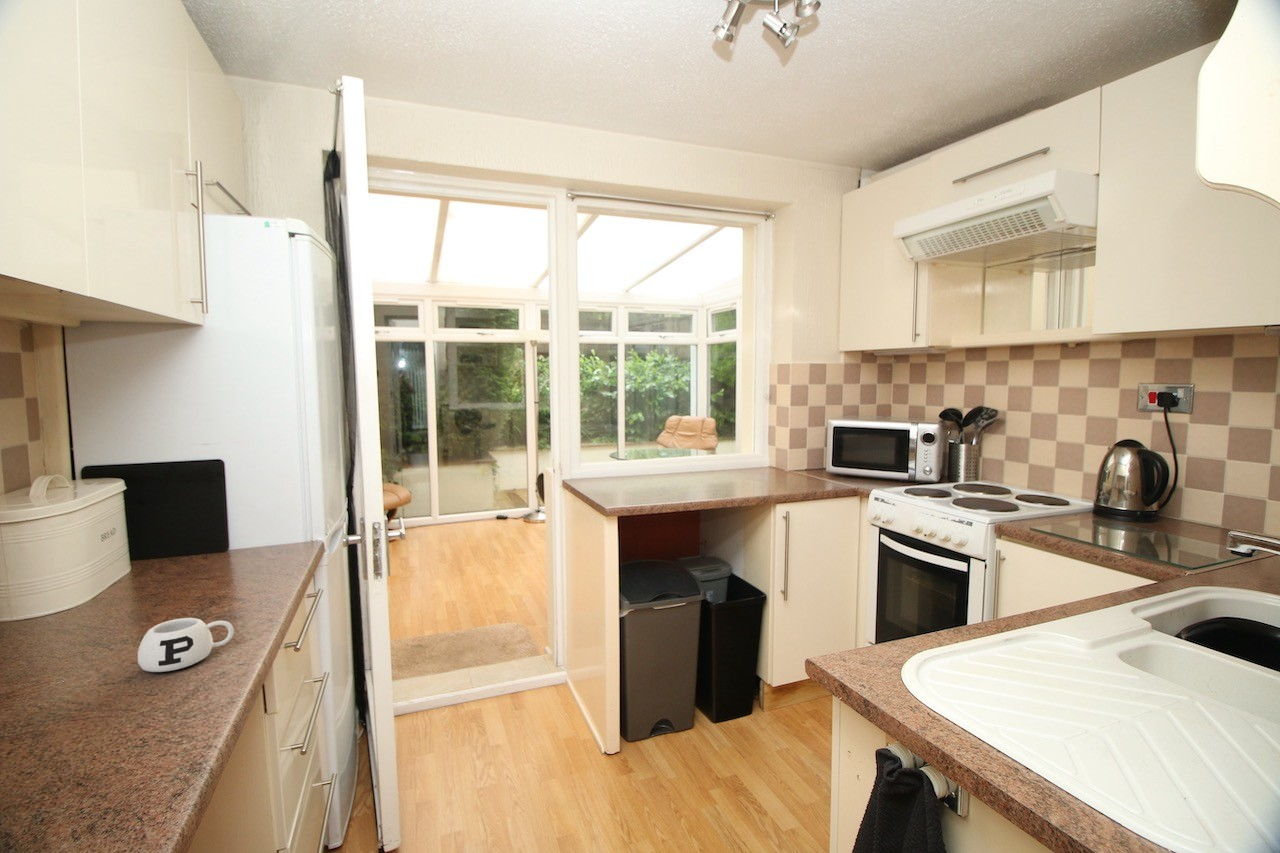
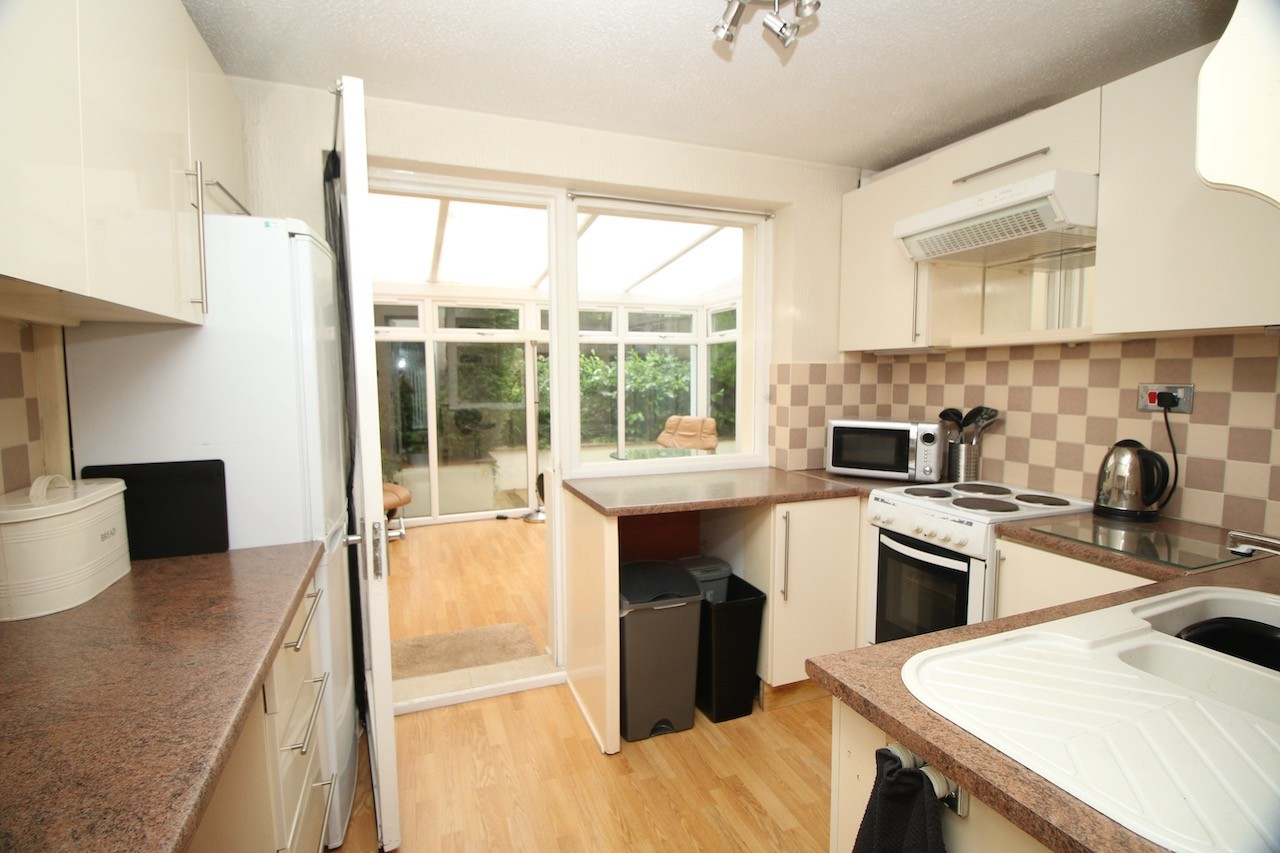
- mug (187, 640)
